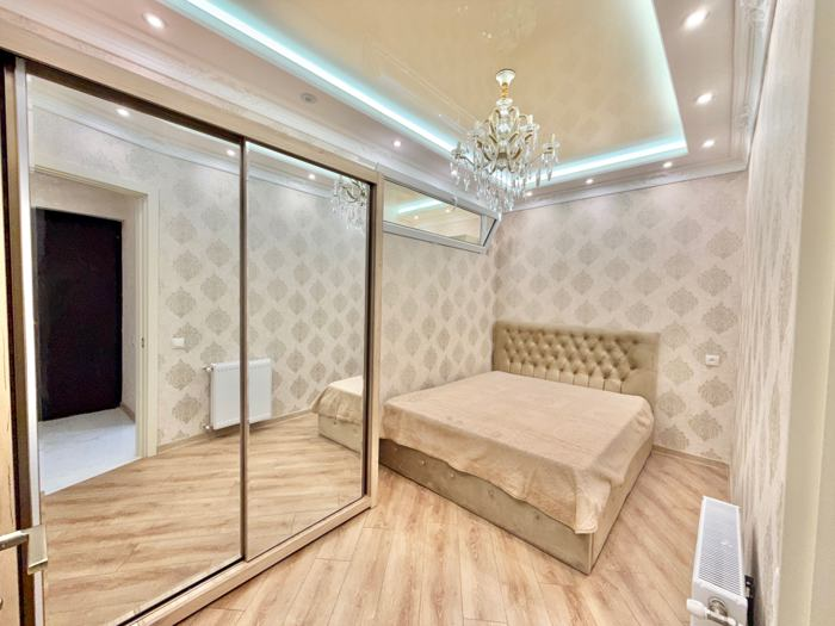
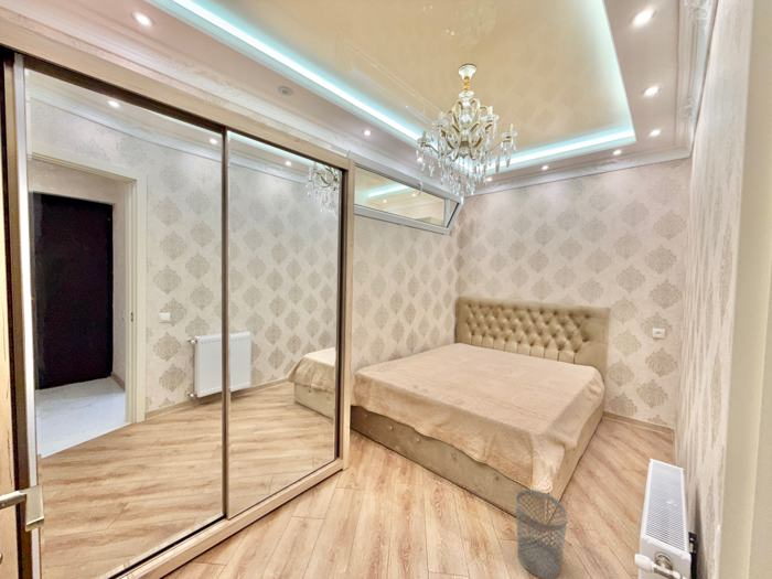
+ wastebasket (539, 533)
